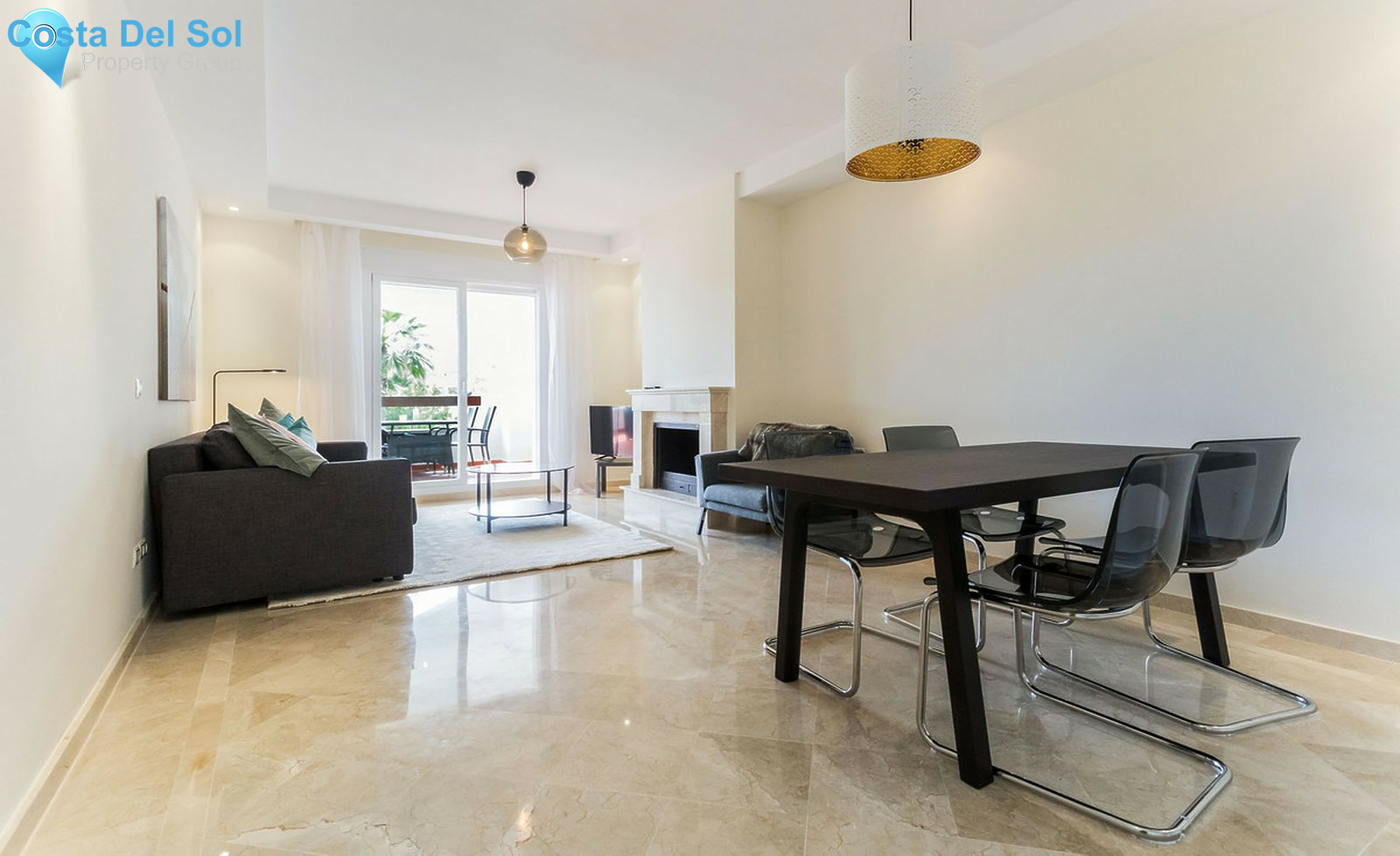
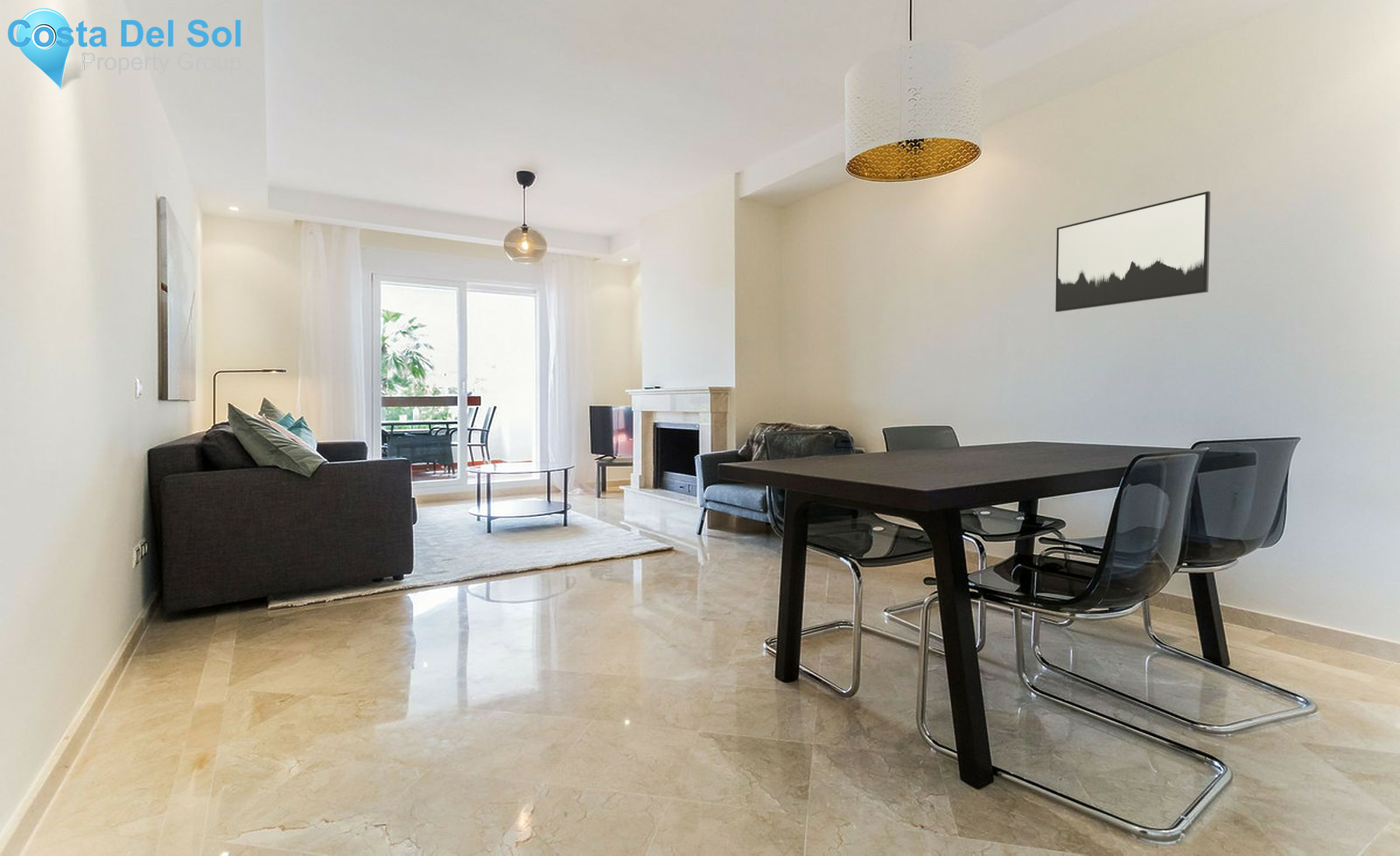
+ wall art (1125, 257)
